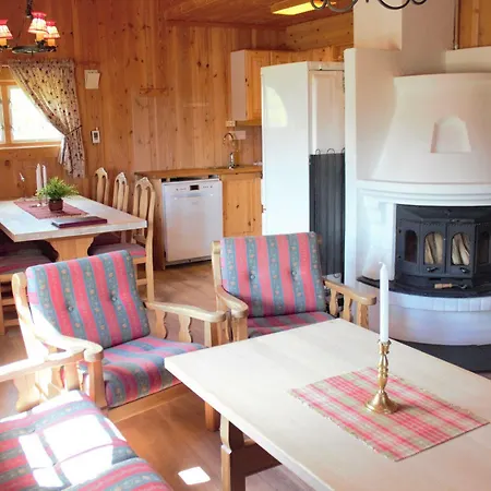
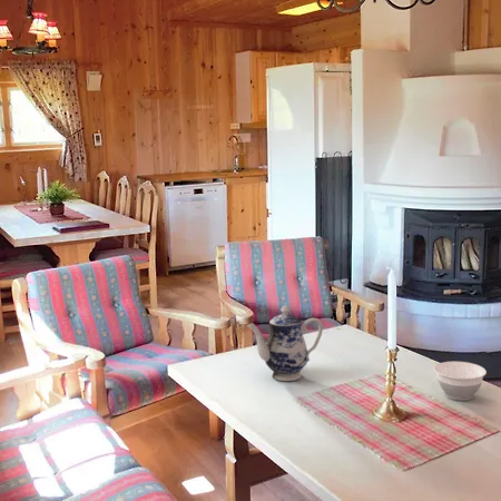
+ bowl (459, 382)
+ teapot (285, 341)
